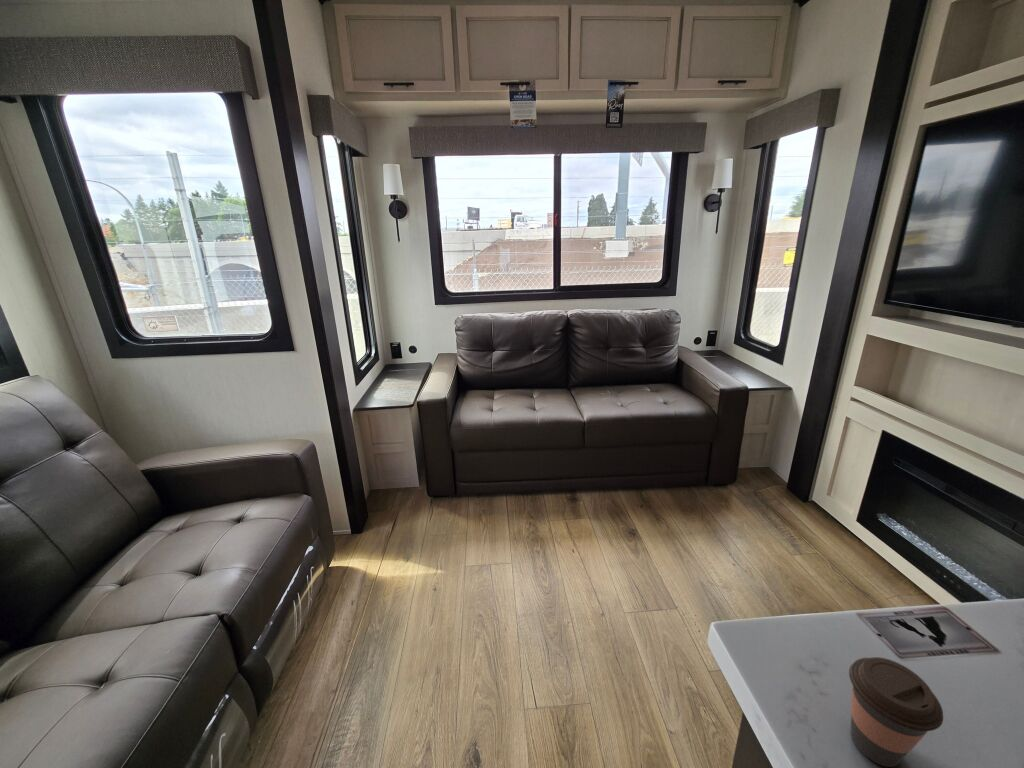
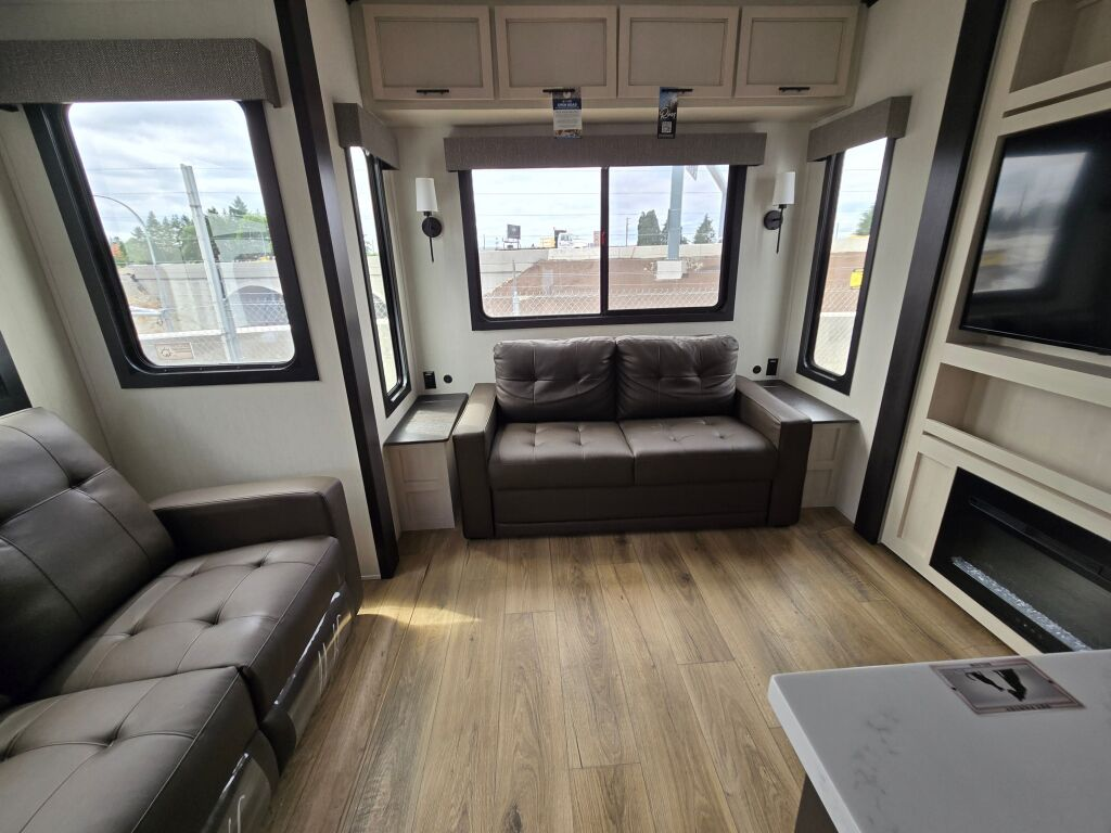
- coffee cup (885, 714)
